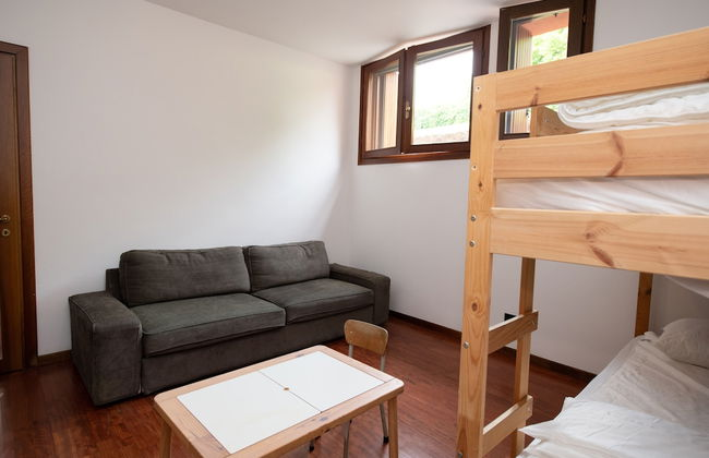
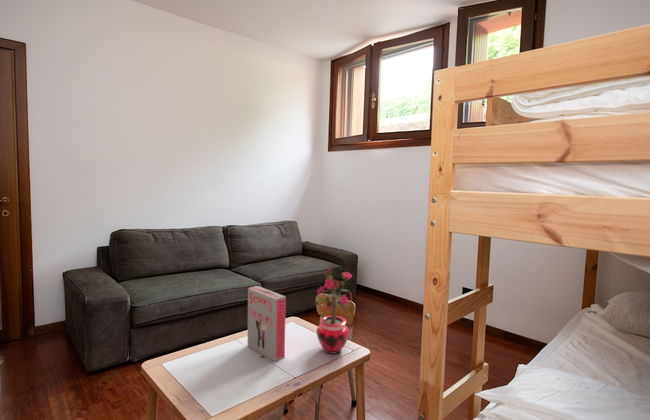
+ potted plant (331, 309)
+ board game (265, 321)
